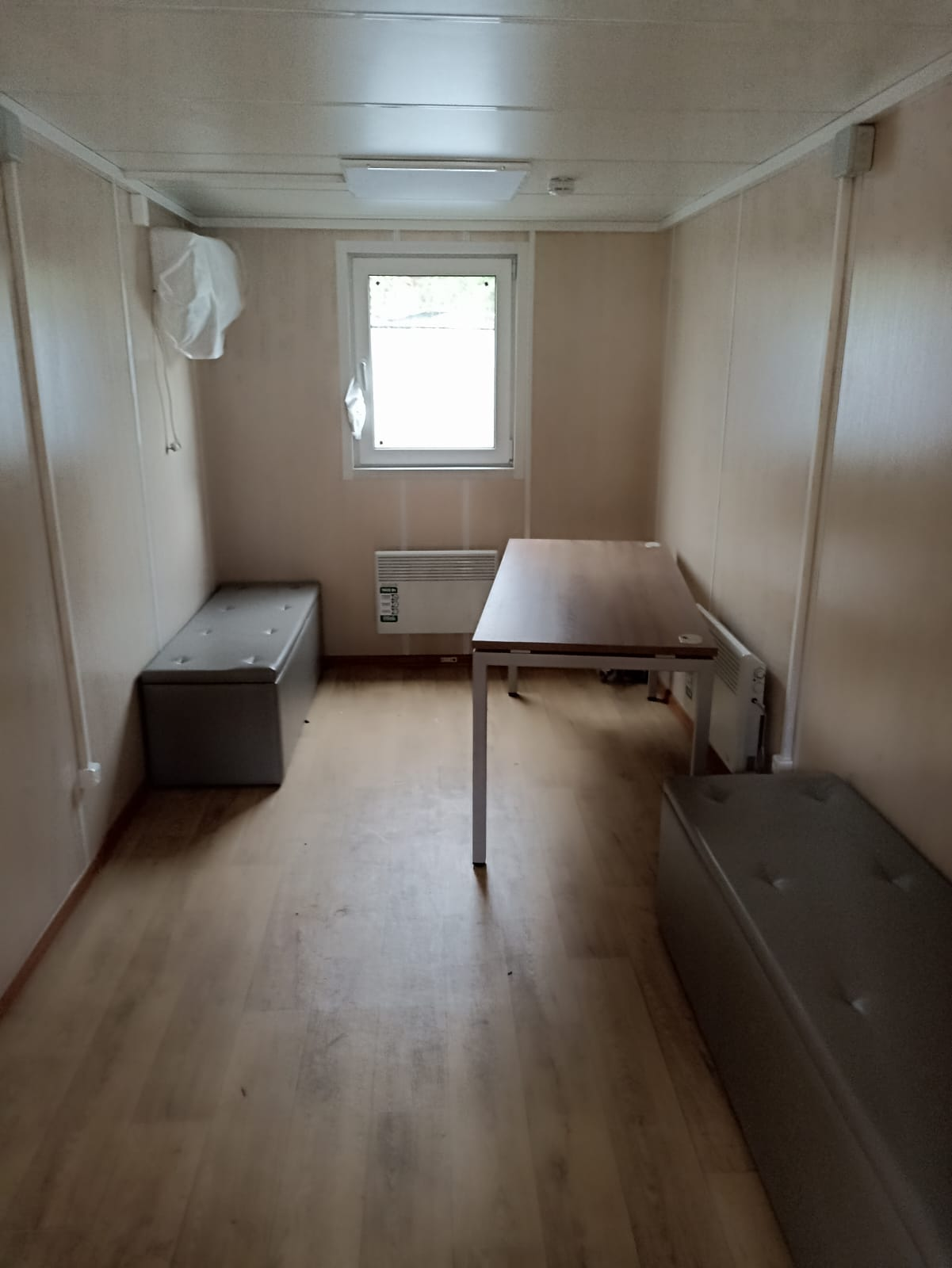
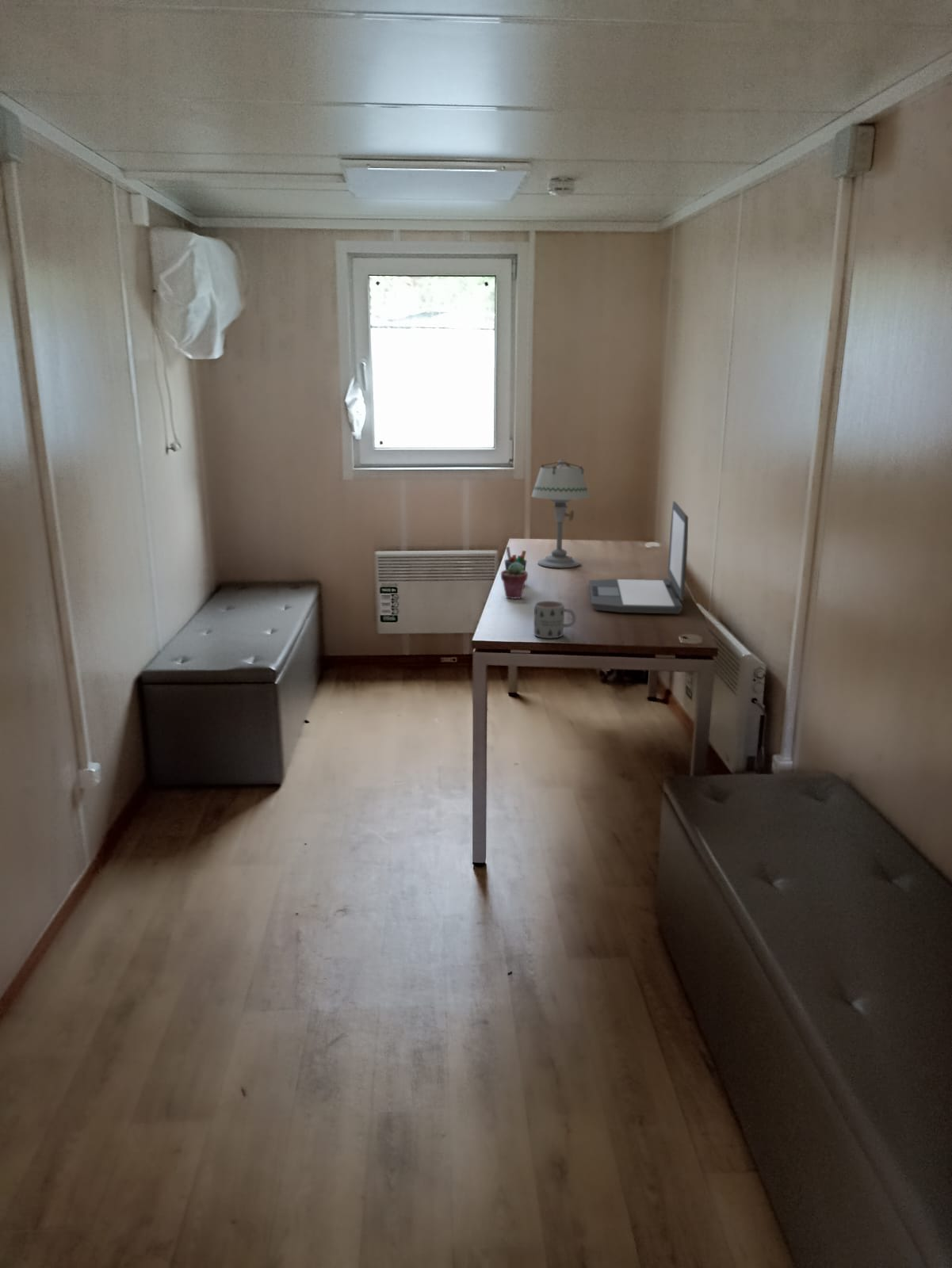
+ mug (554, 619)
+ table lamp (560, 512)
+ pen holder (516, 562)
+ potted succulent (514, 579)
+ laptop (635, 579)
